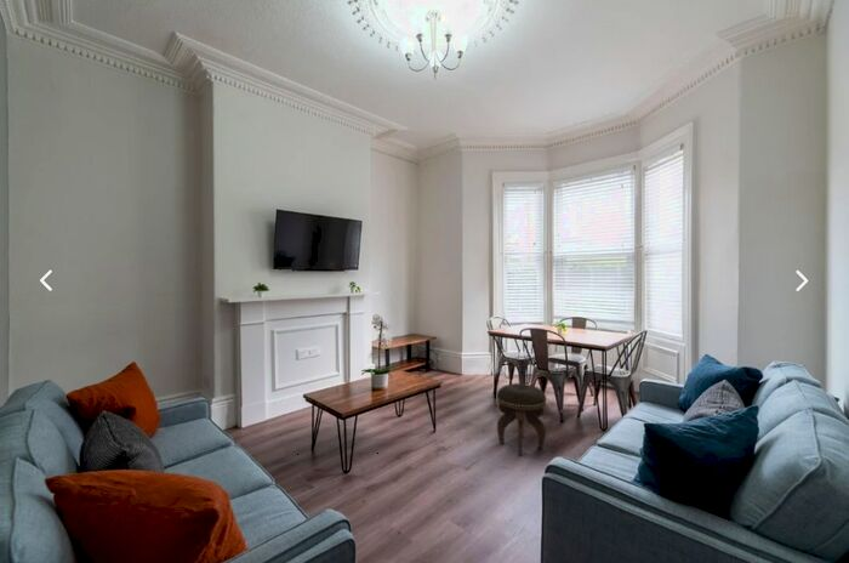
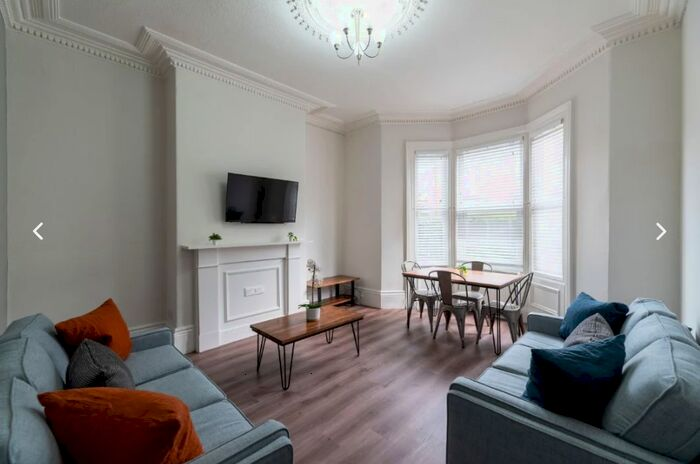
- footstool (520, 416)
